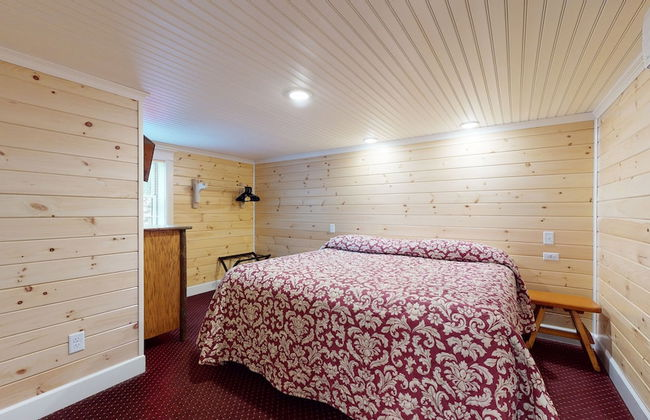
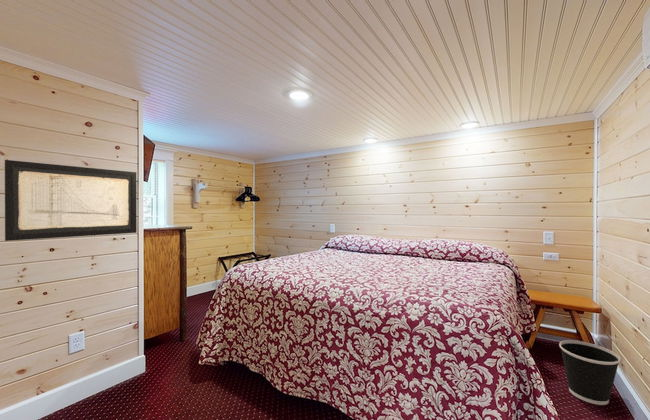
+ wall art (80, 201)
+ wastebasket (588, 372)
